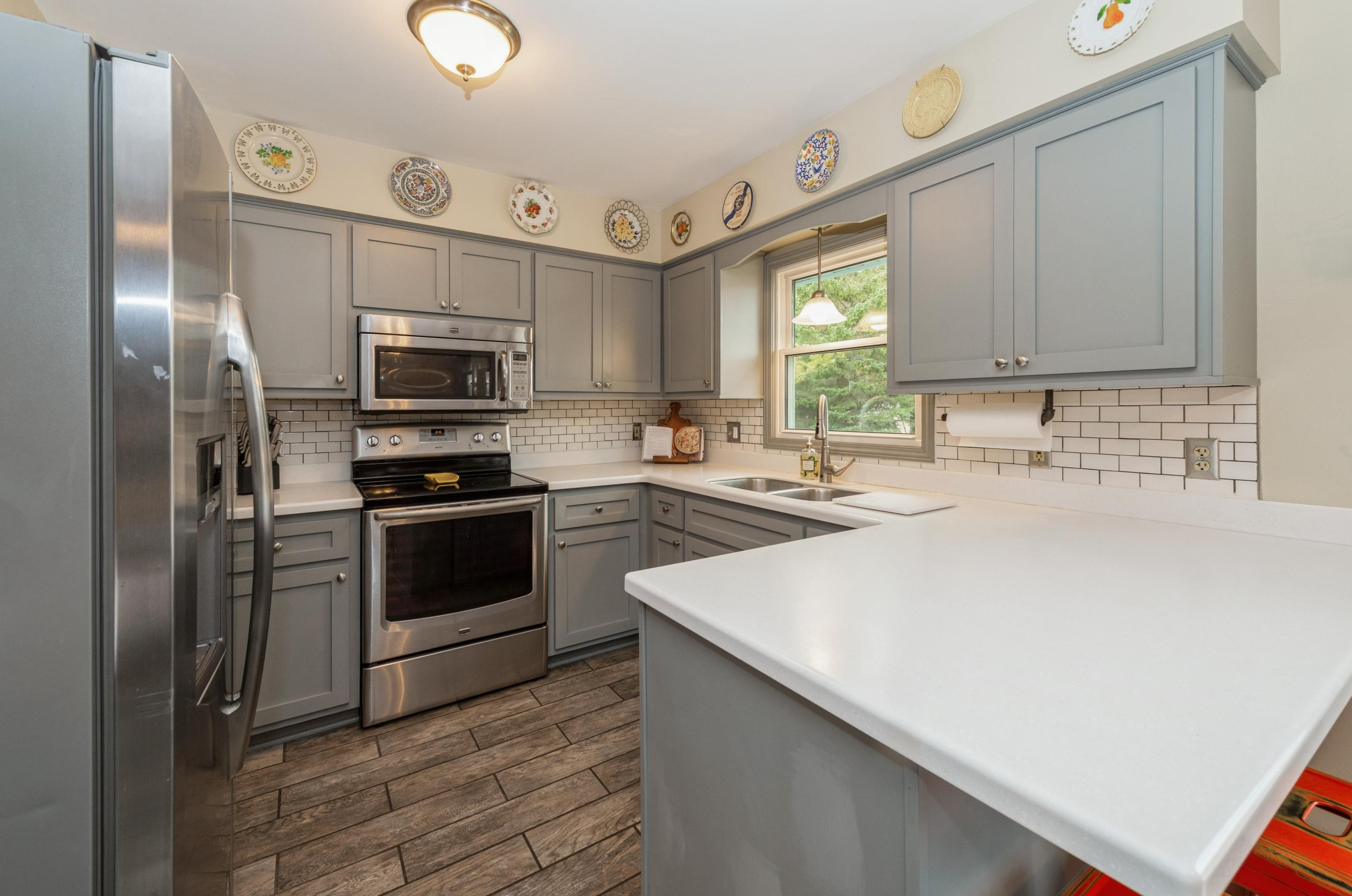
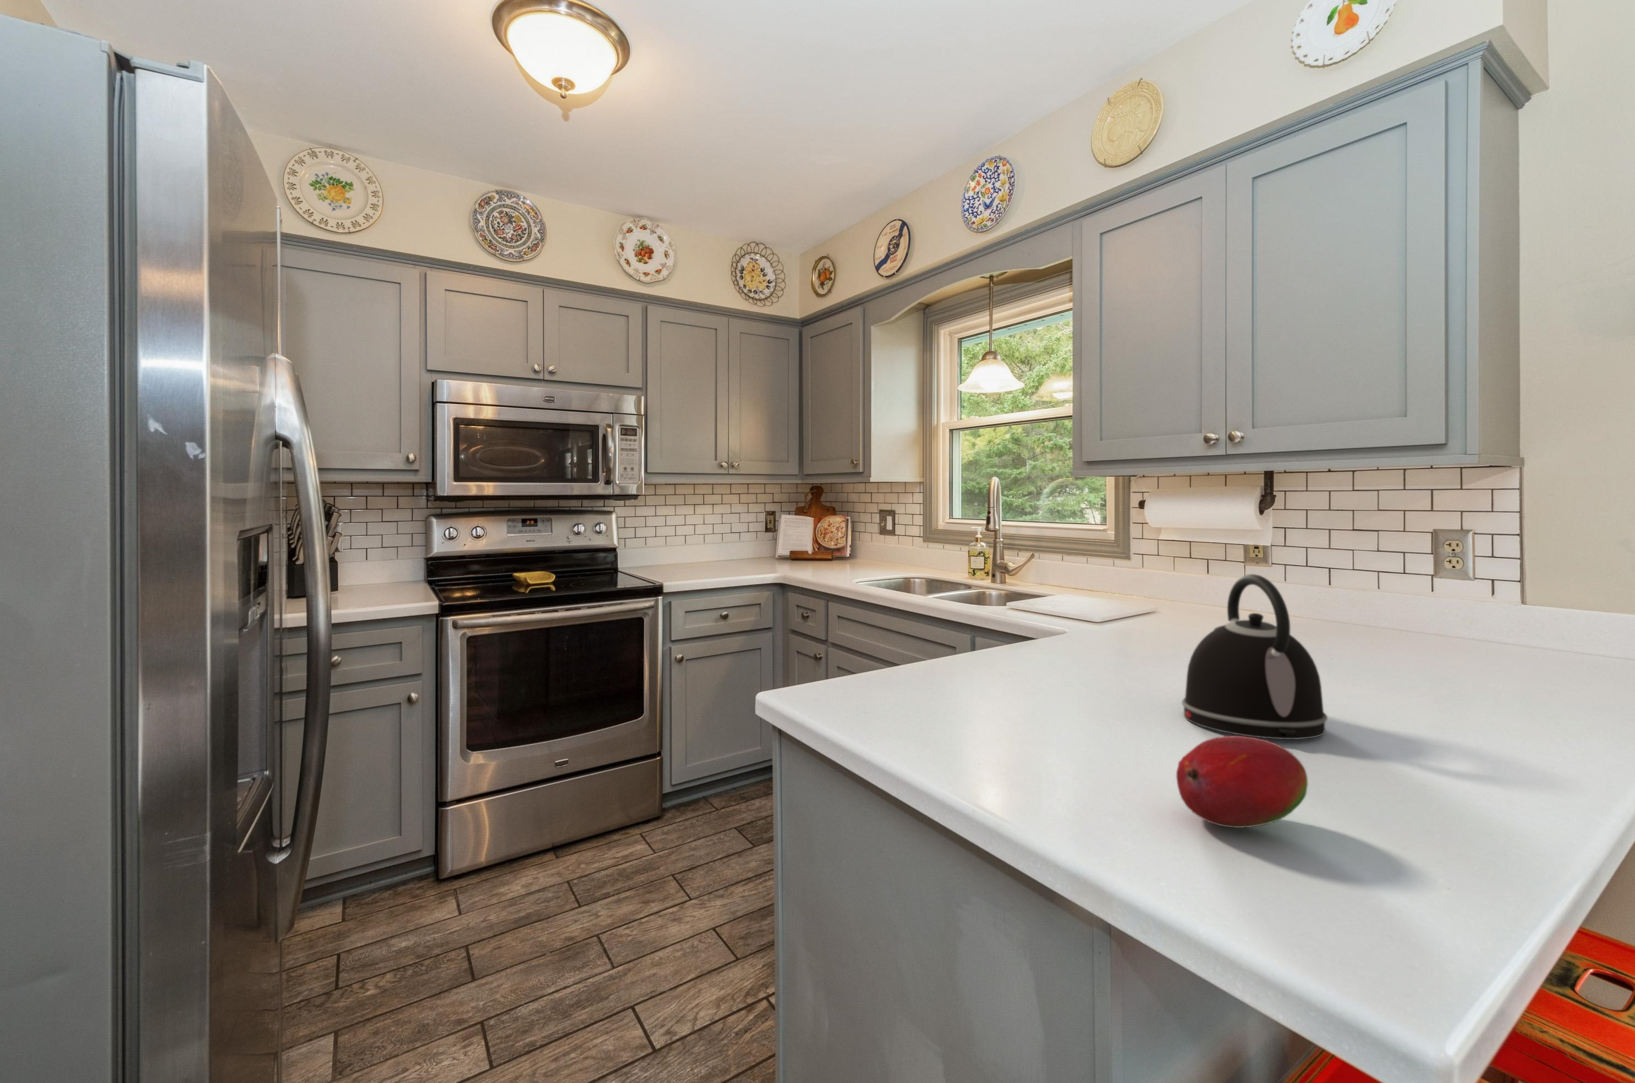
+ fruit (1241, 780)
+ kettle (1252, 648)
